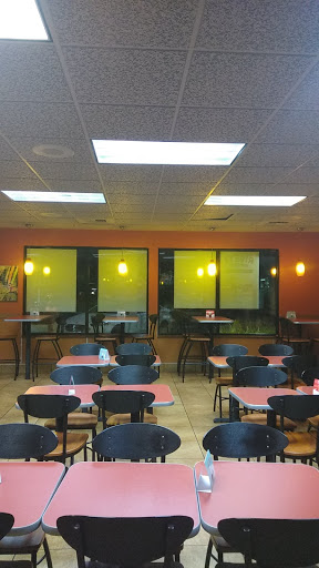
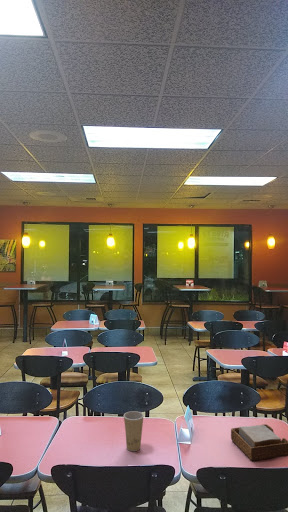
+ napkin holder (259, 439)
+ paper cup (133, 431)
